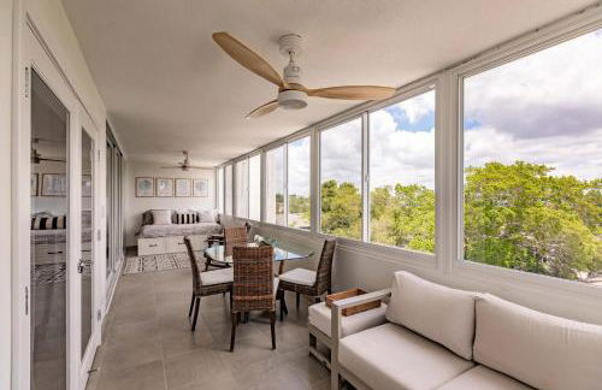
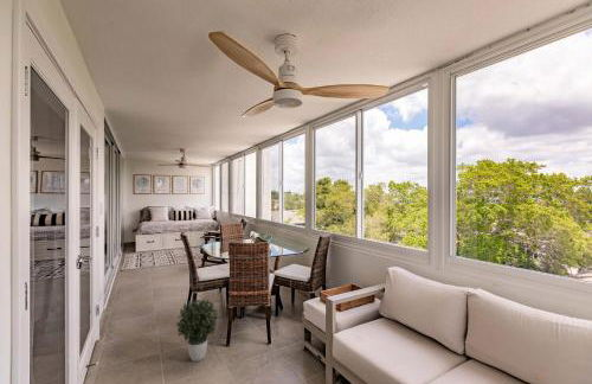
+ potted plant (198, 328)
